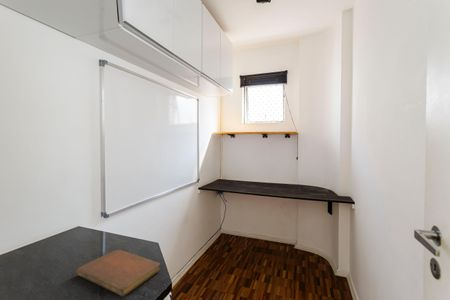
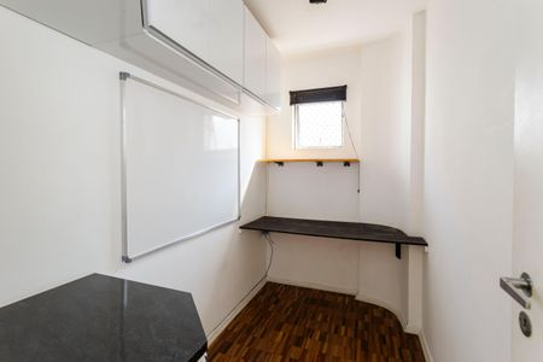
- notebook (119, 269)
